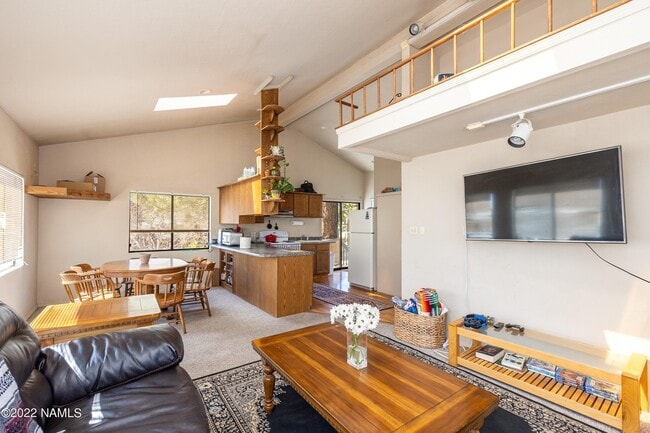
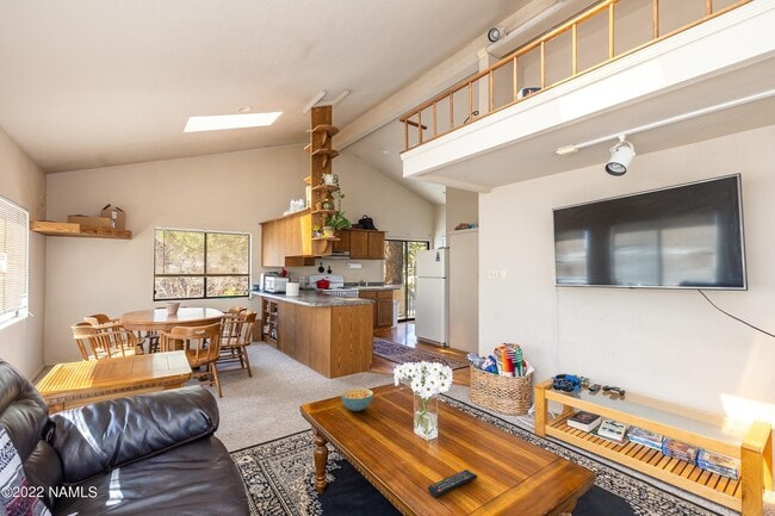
+ cereal bowl (356, 400)
+ remote control (453, 483)
